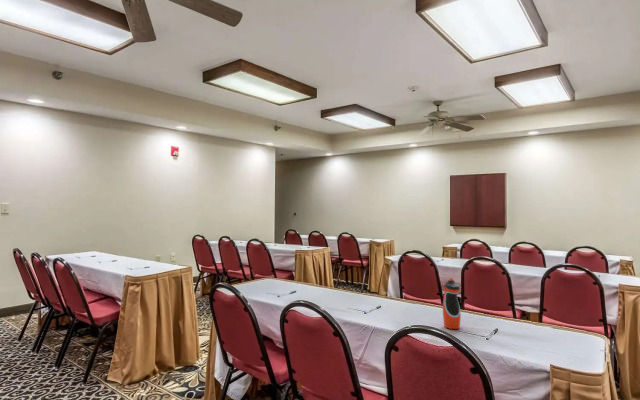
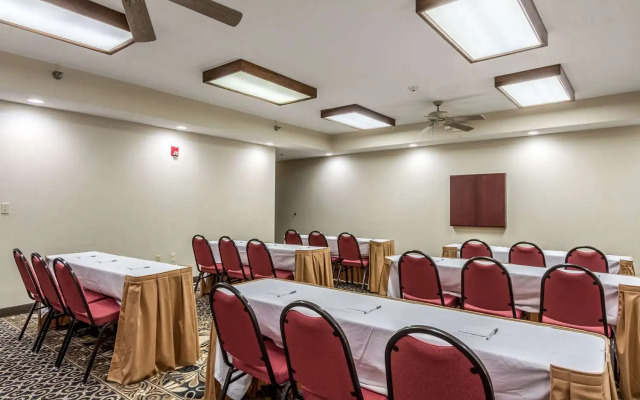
- water bottle (451, 302)
